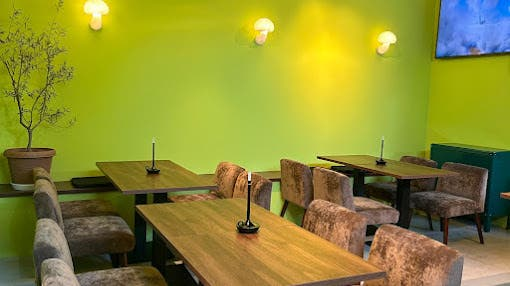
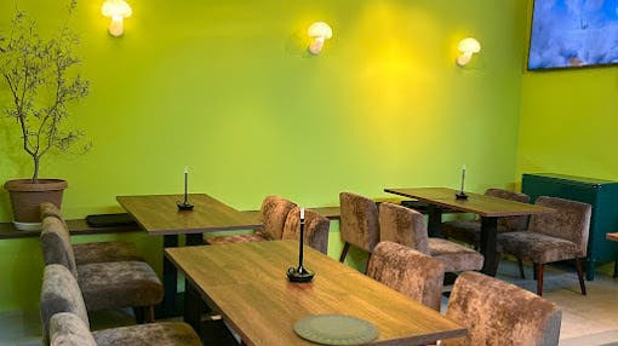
+ chinaware (336, 327)
